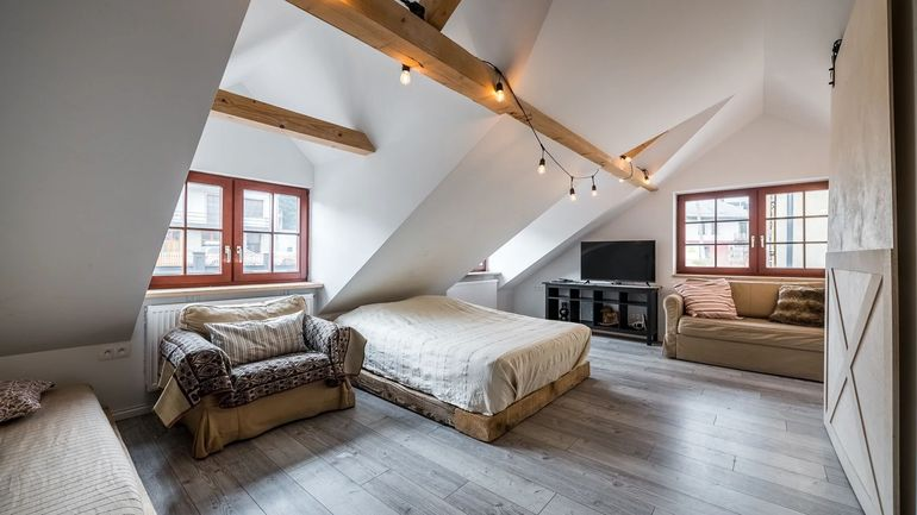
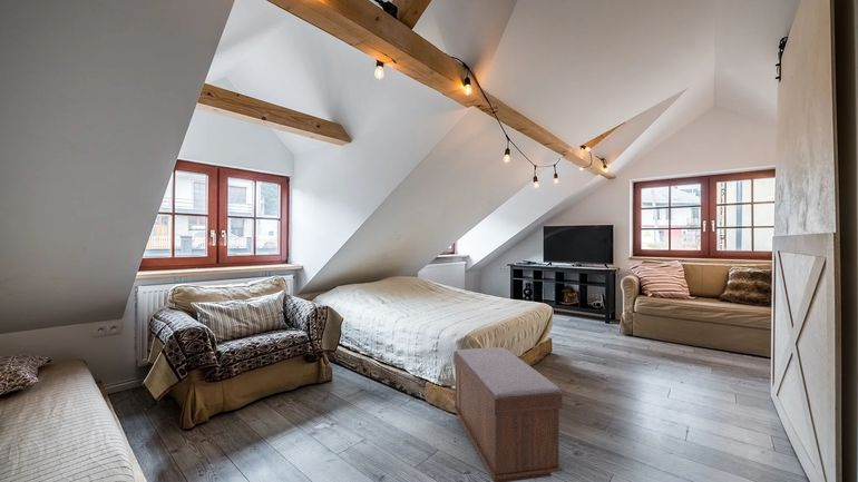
+ bench (499, 403)
